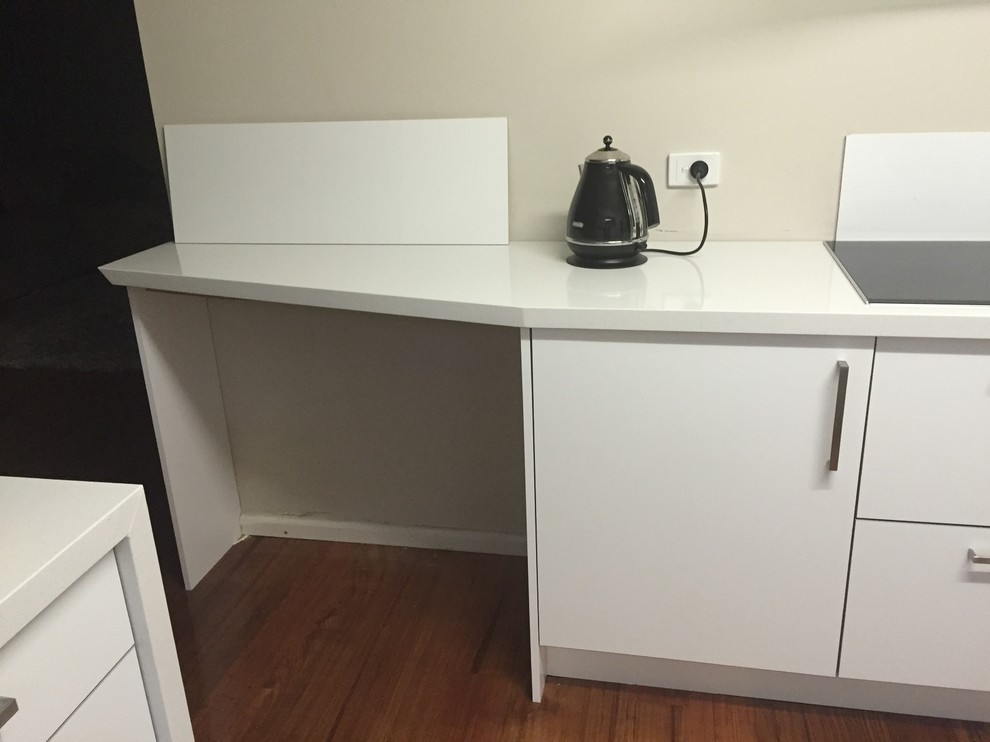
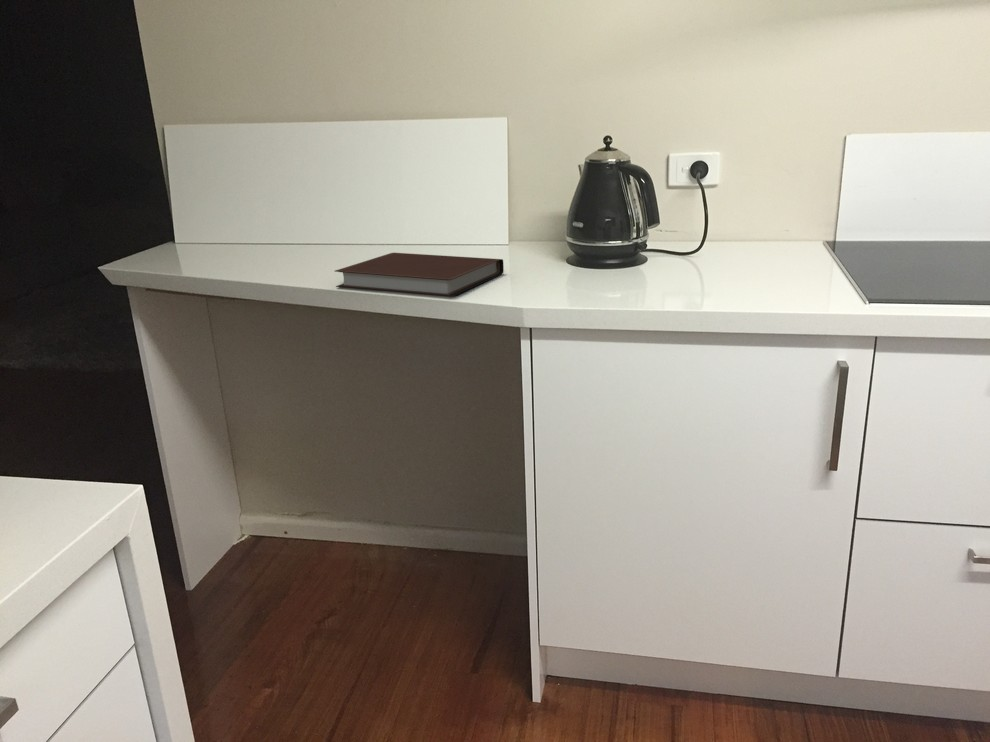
+ notebook (420, 272)
